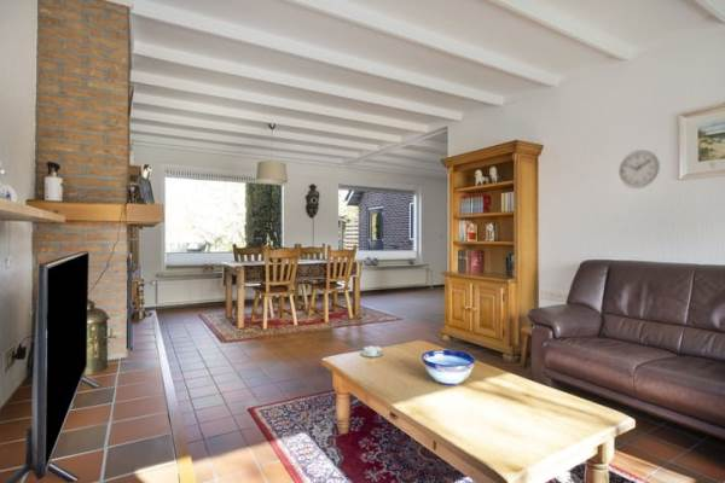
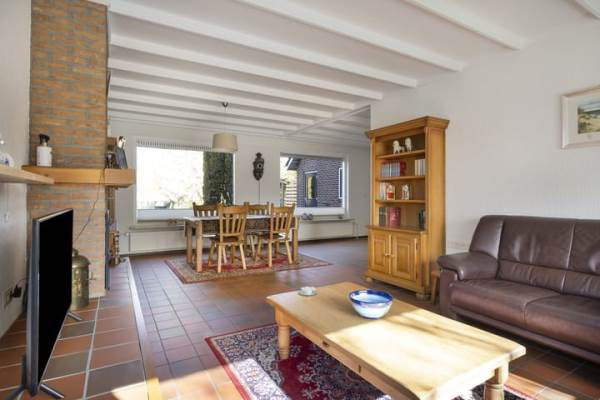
- wall clock (637, 169)
